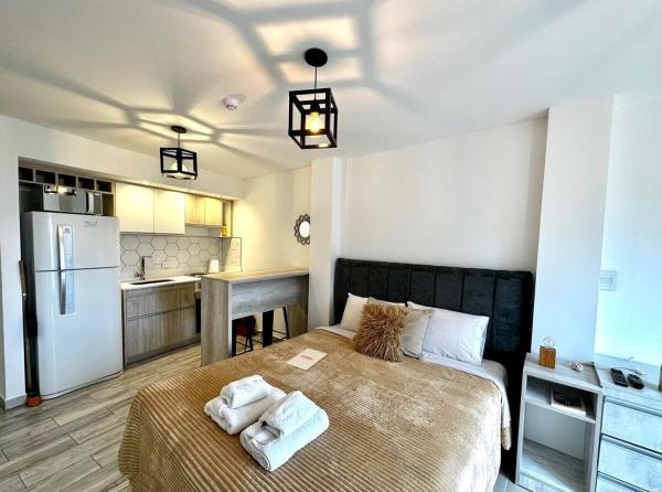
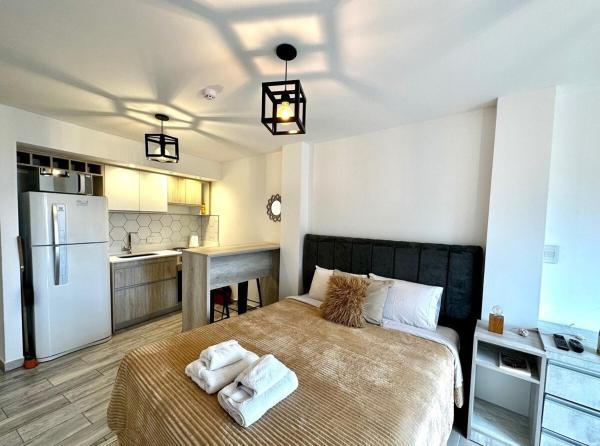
- magazine (307, 357)
